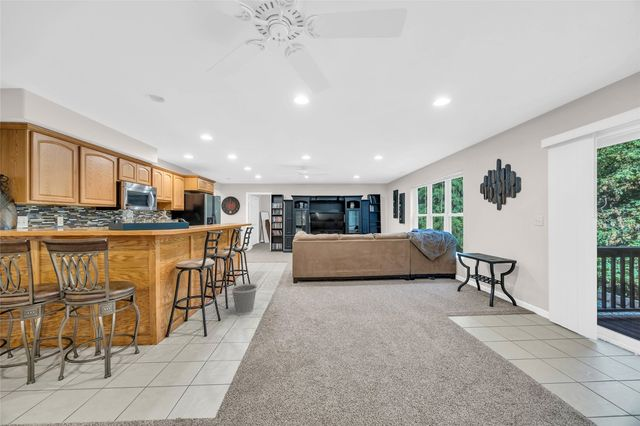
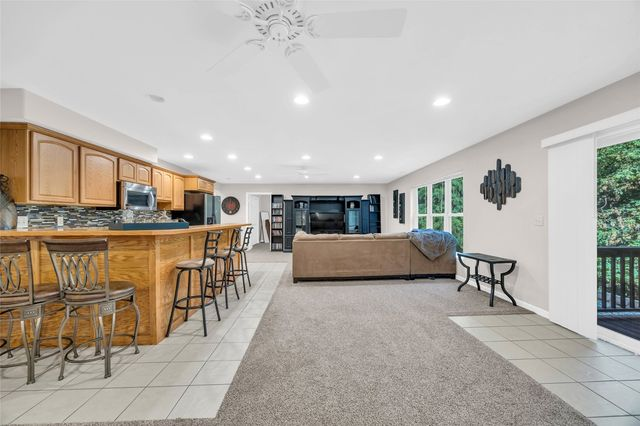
- wastebasket (244, 299)
